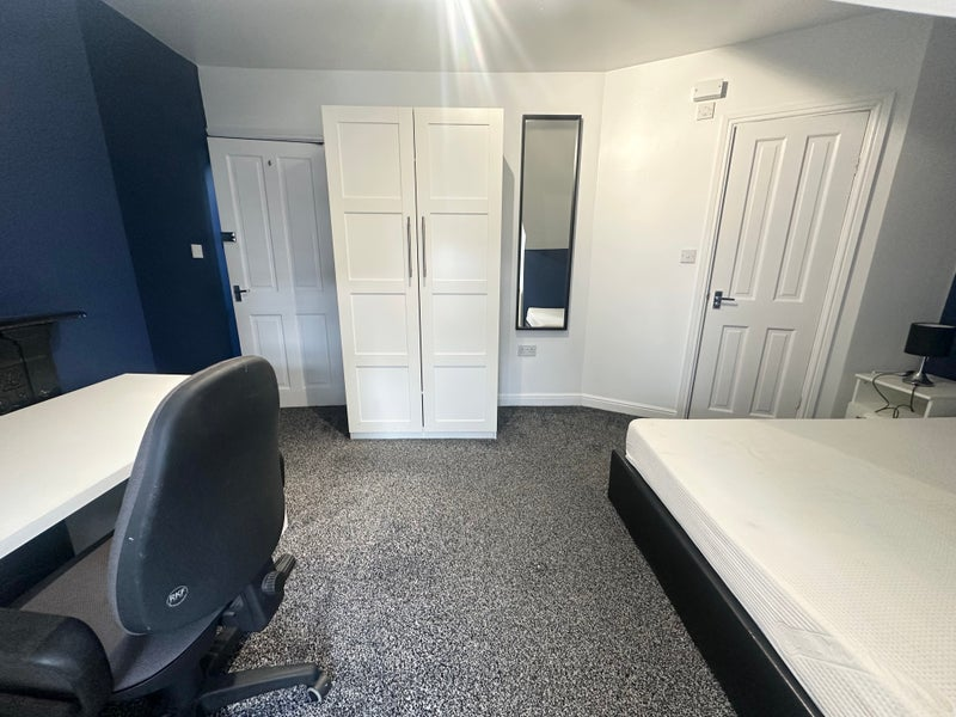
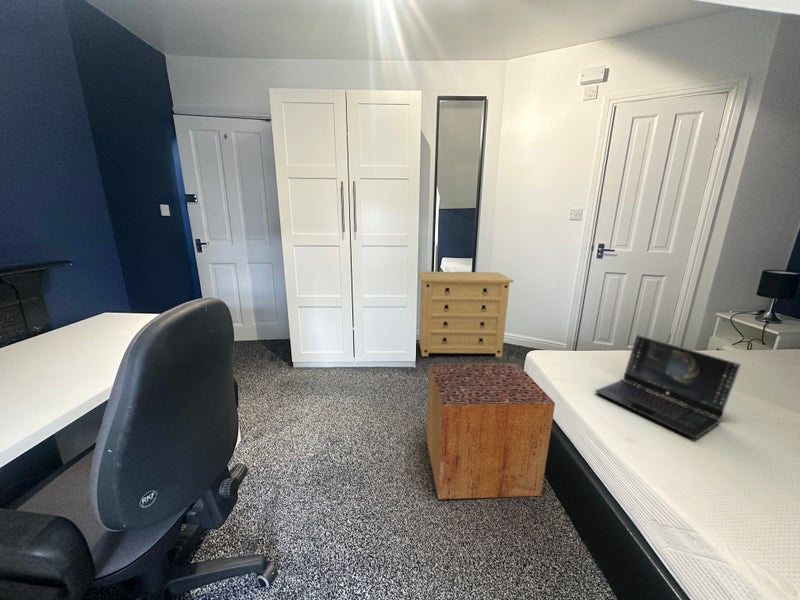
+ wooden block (481, 425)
+ laptop (661, 380)
+ dresser (460, 313)
